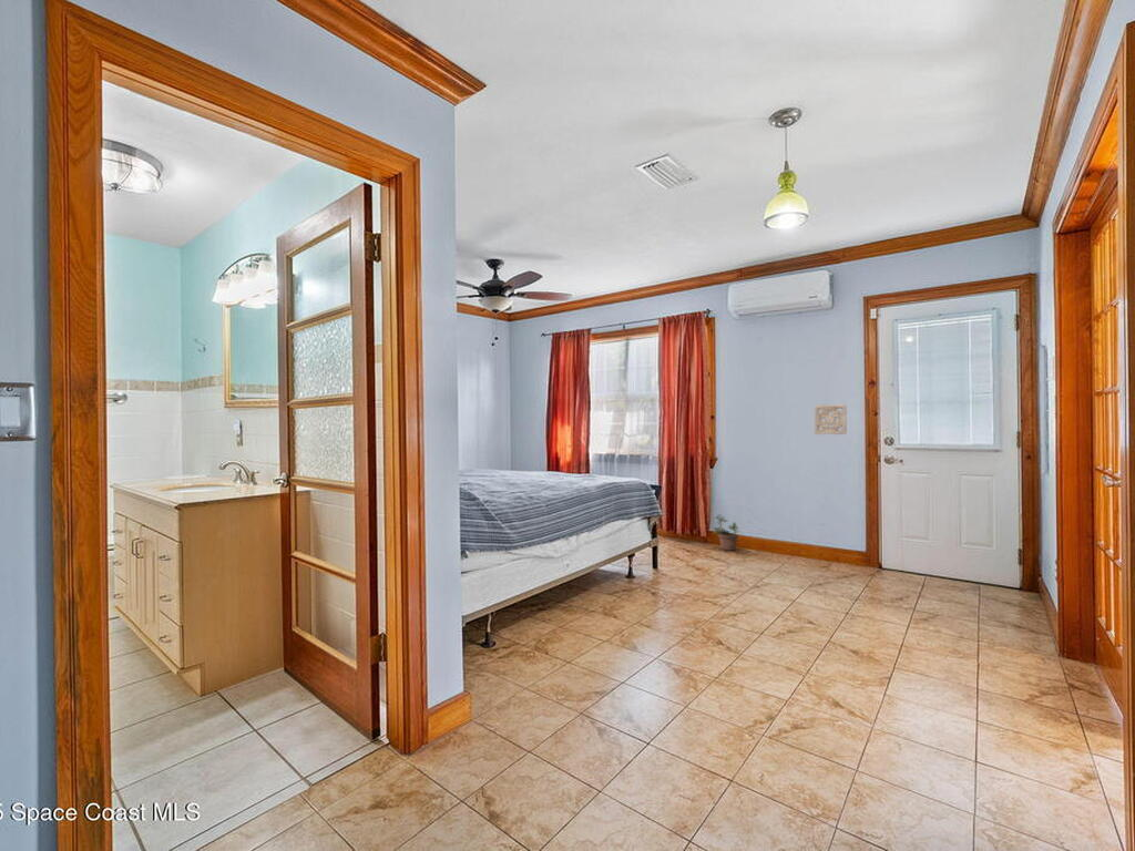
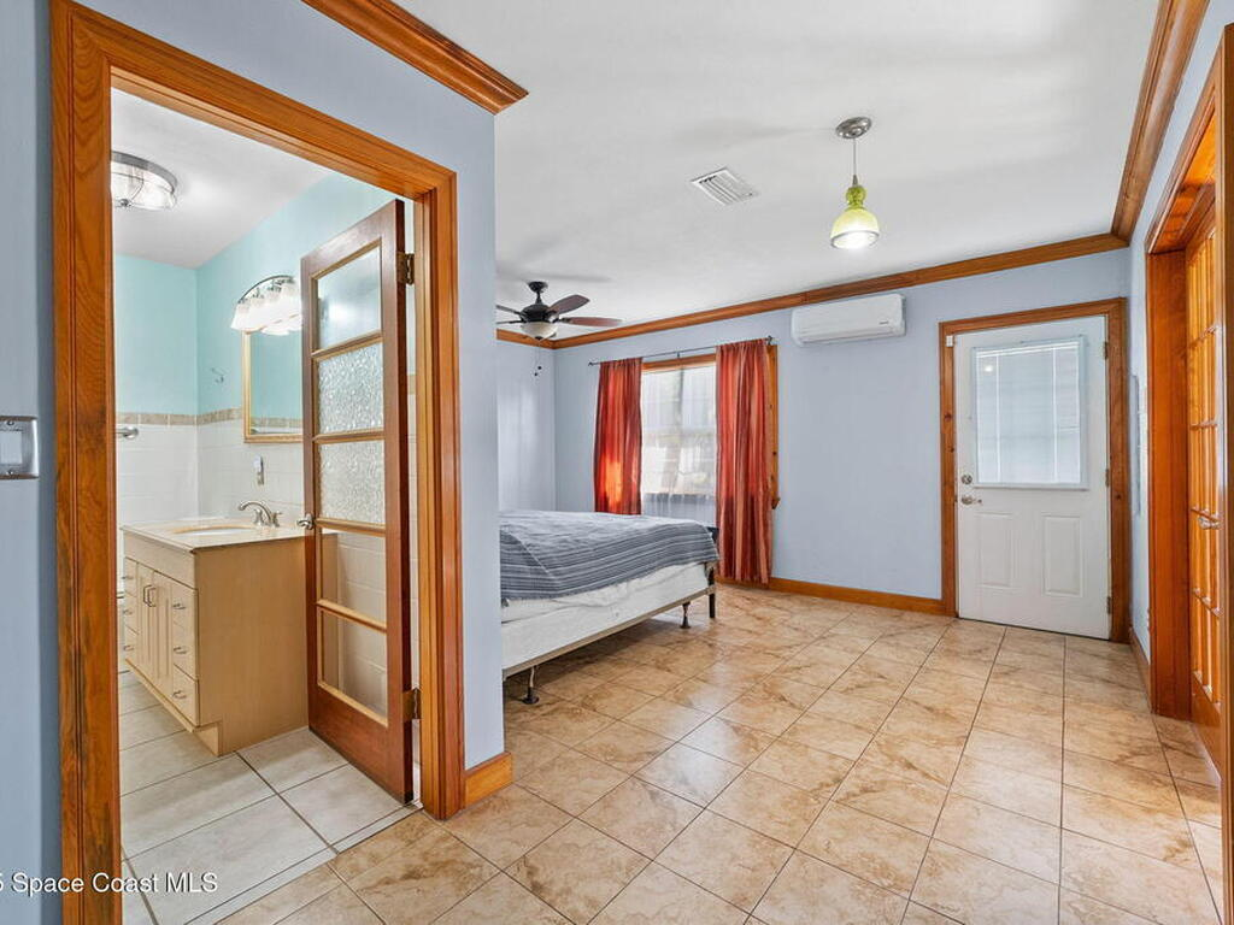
- wall ornament (830, 419)
- potted plant (727, 531)
